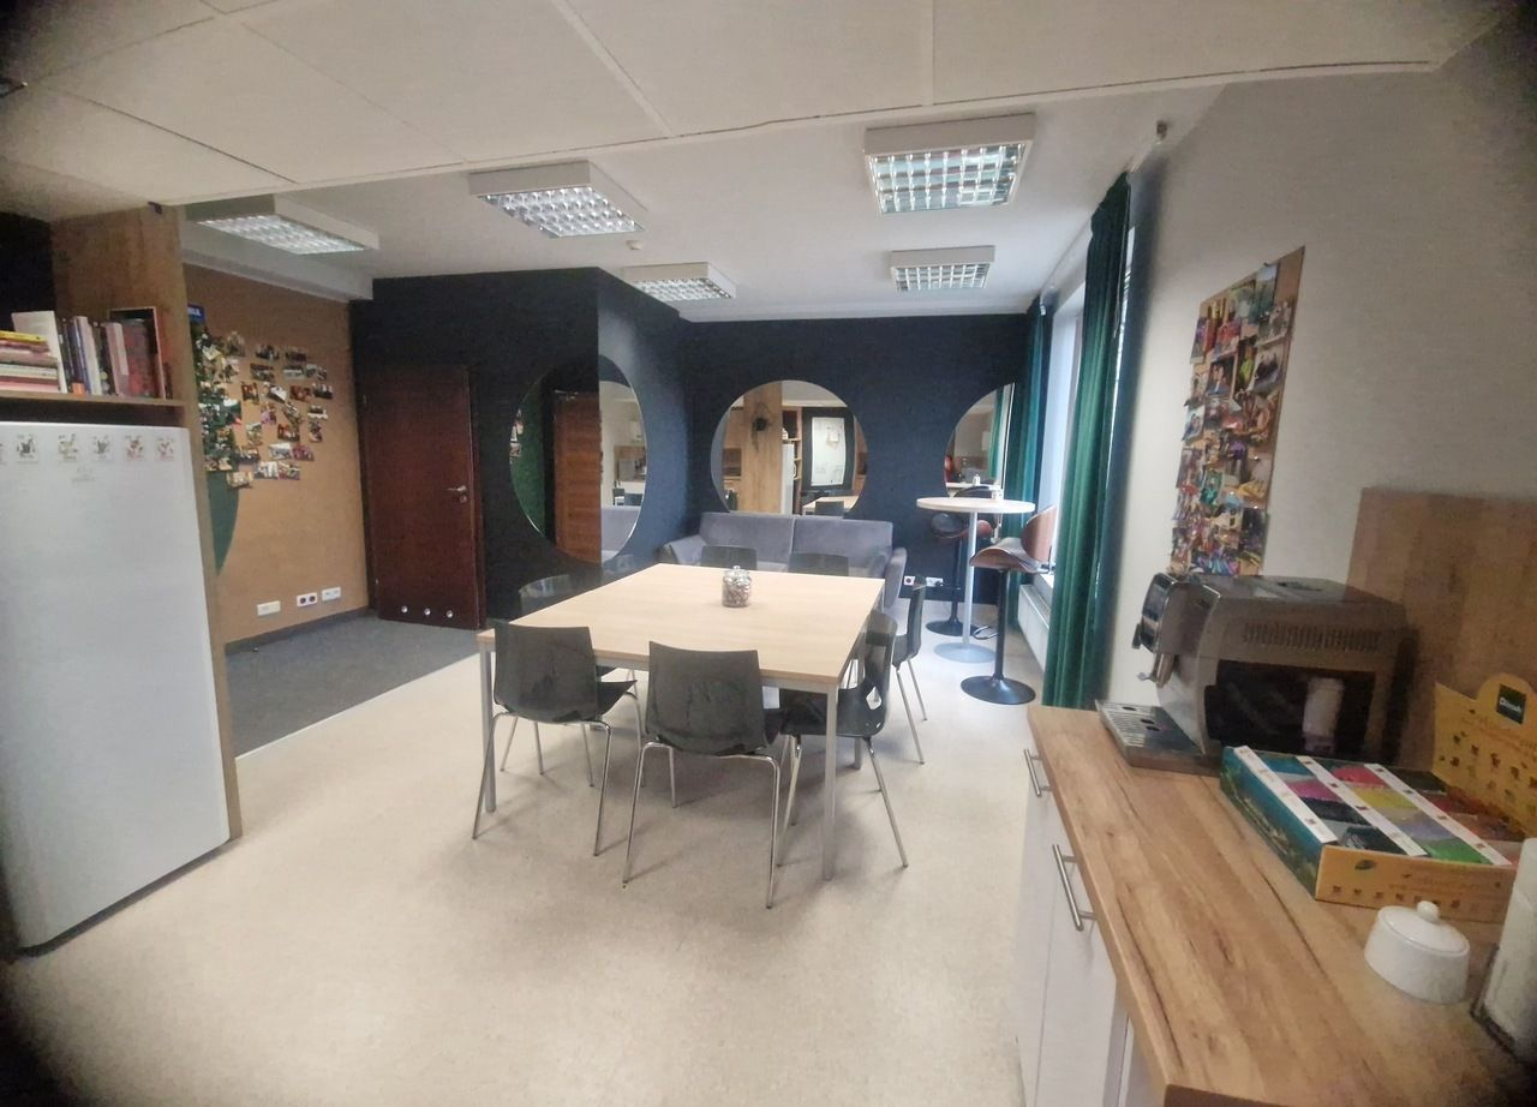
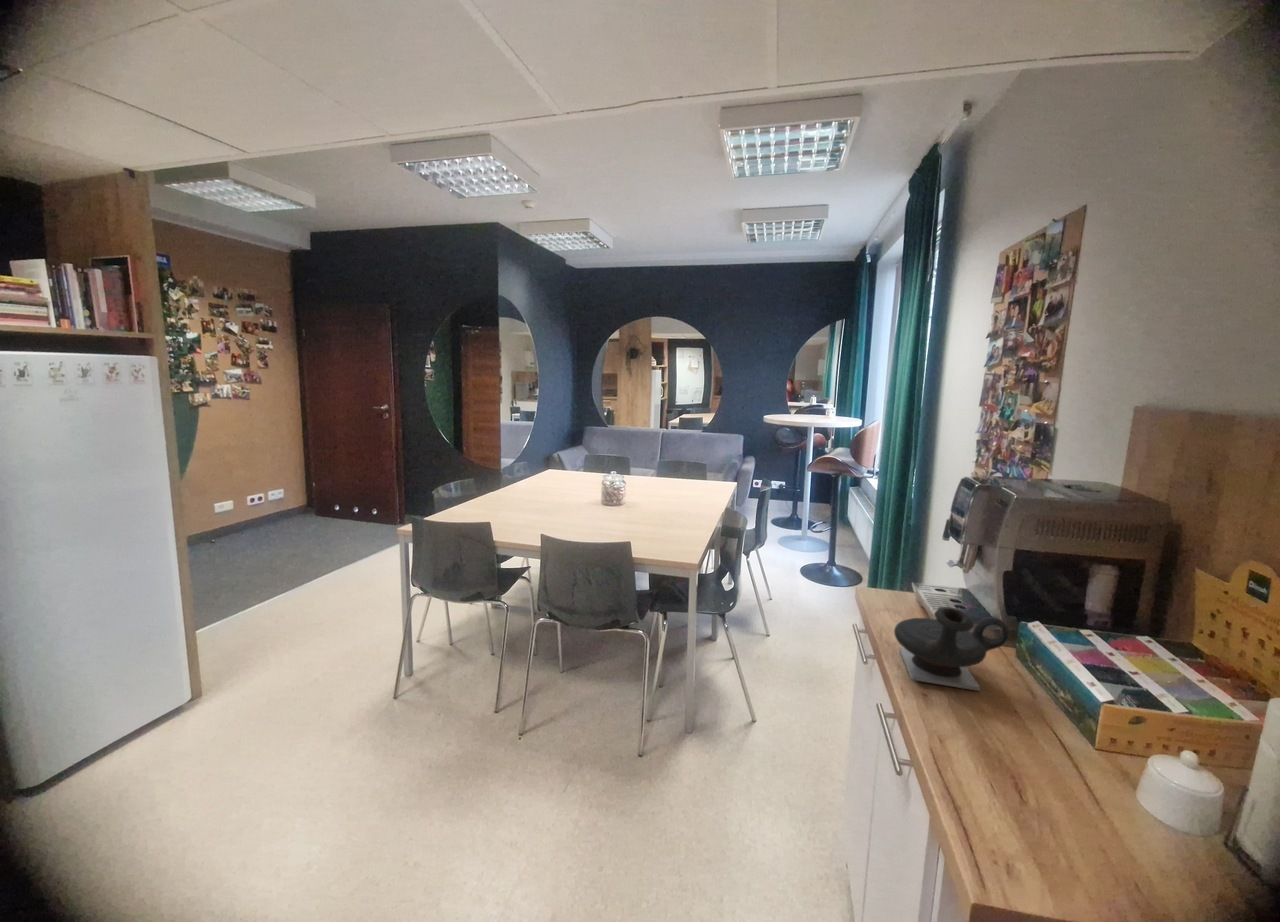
+ teapot (953, 637)
